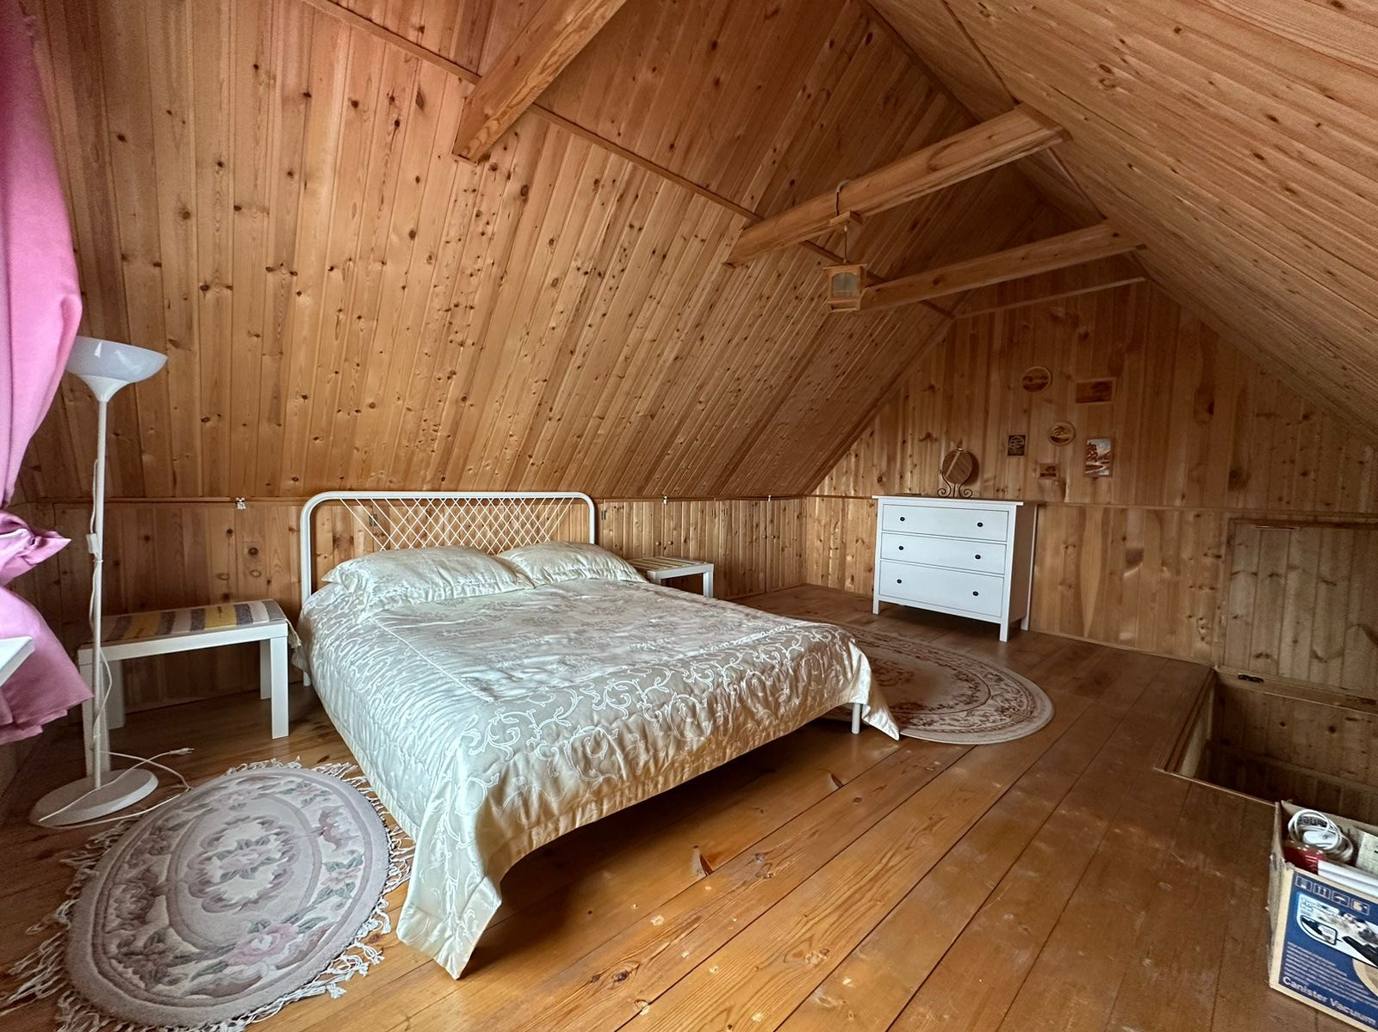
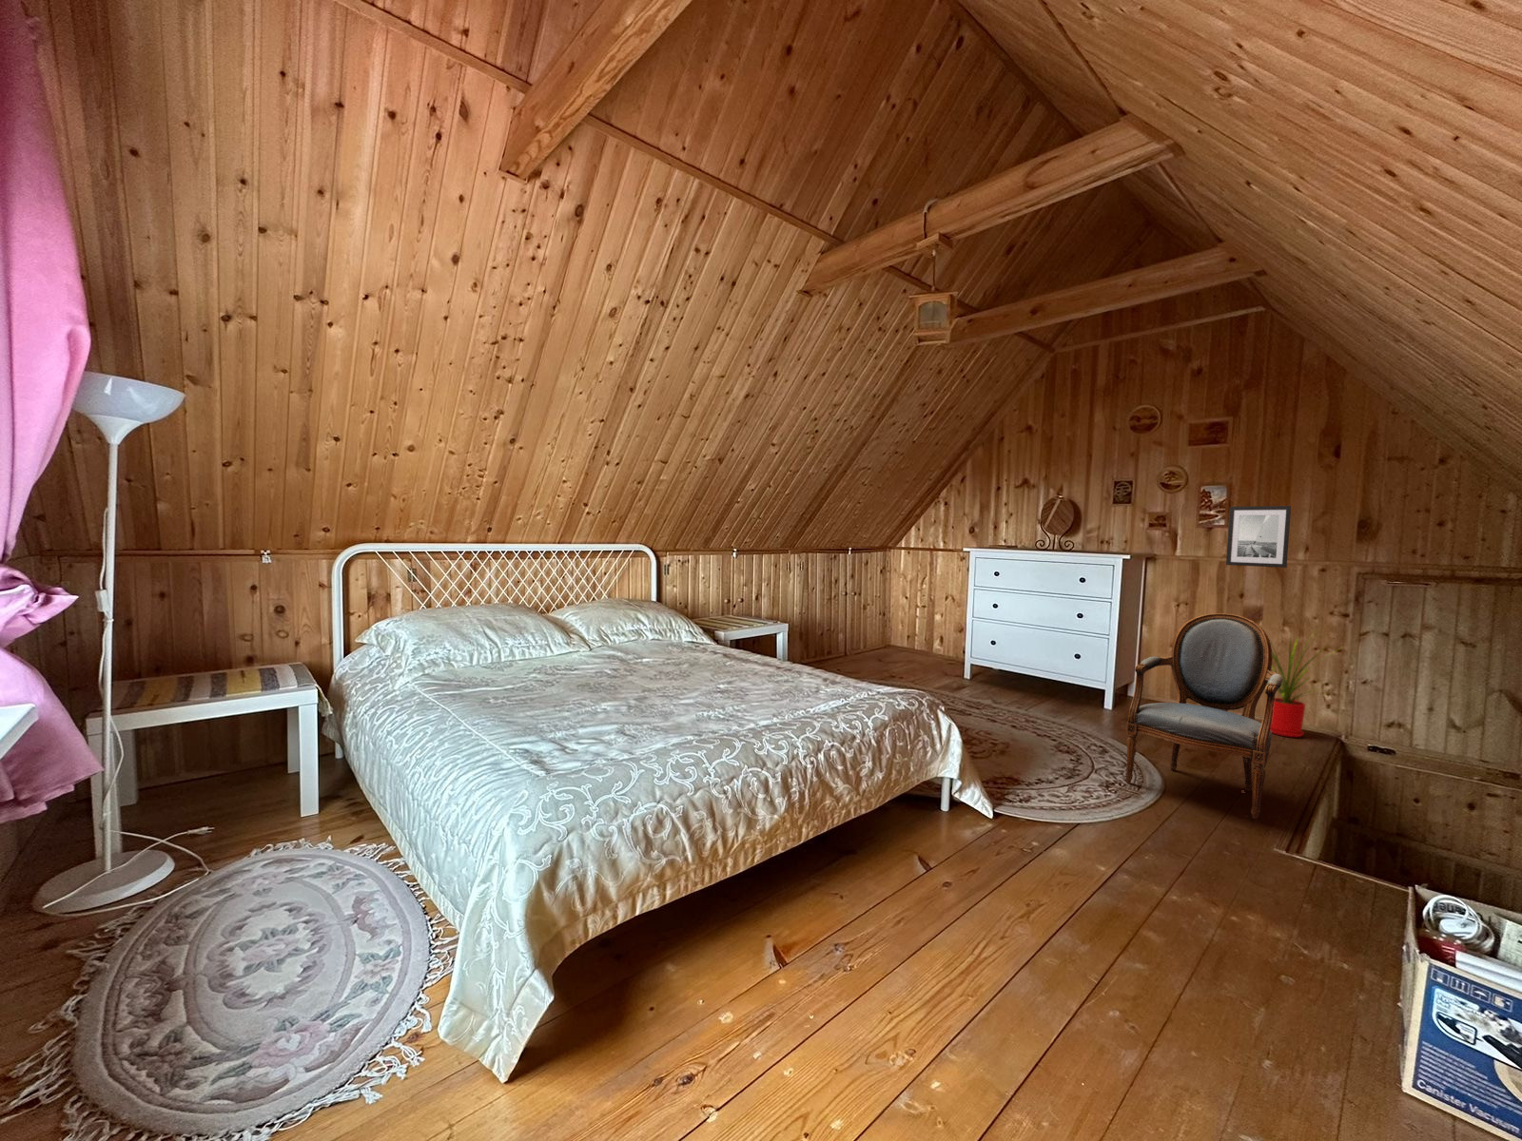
+ house plant (1288, 681)
+ armchair (1207, 702)
+ wall art (1257, 536)
